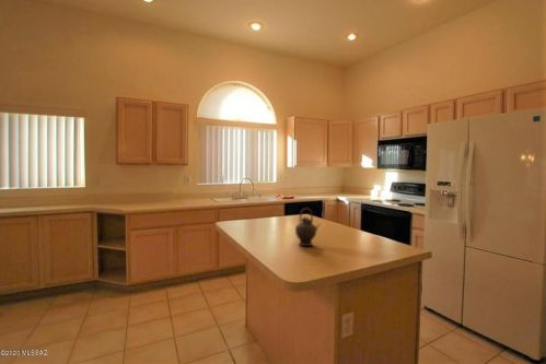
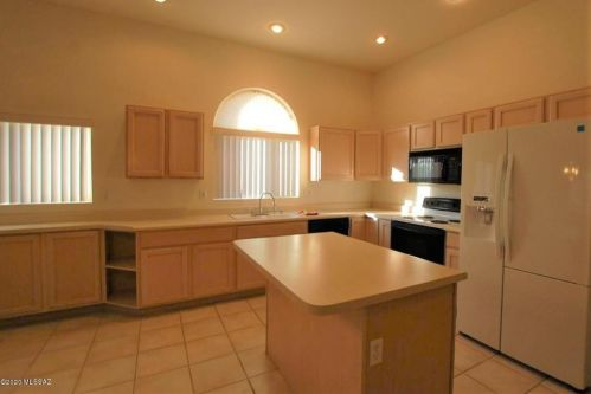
- teapot (307, 226)
